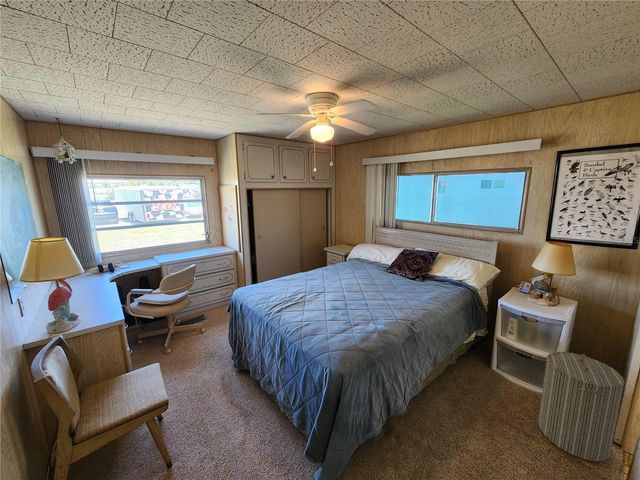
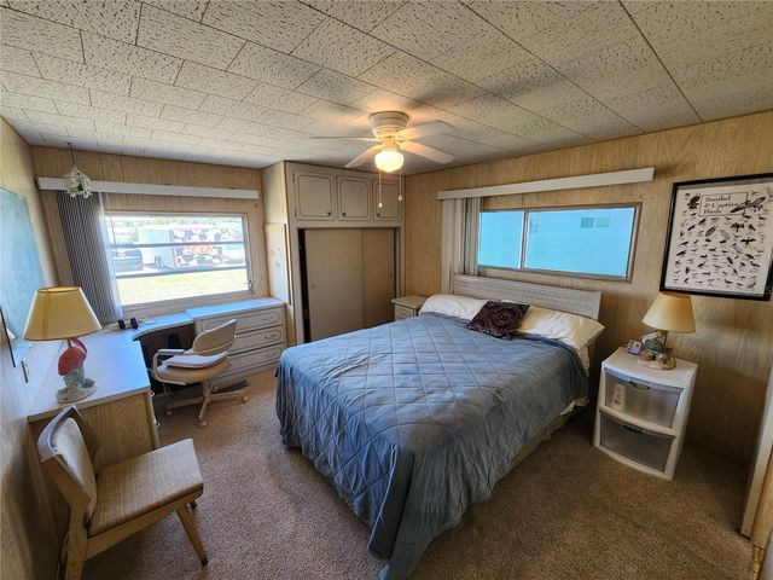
- laundry hamper (578, 397)
